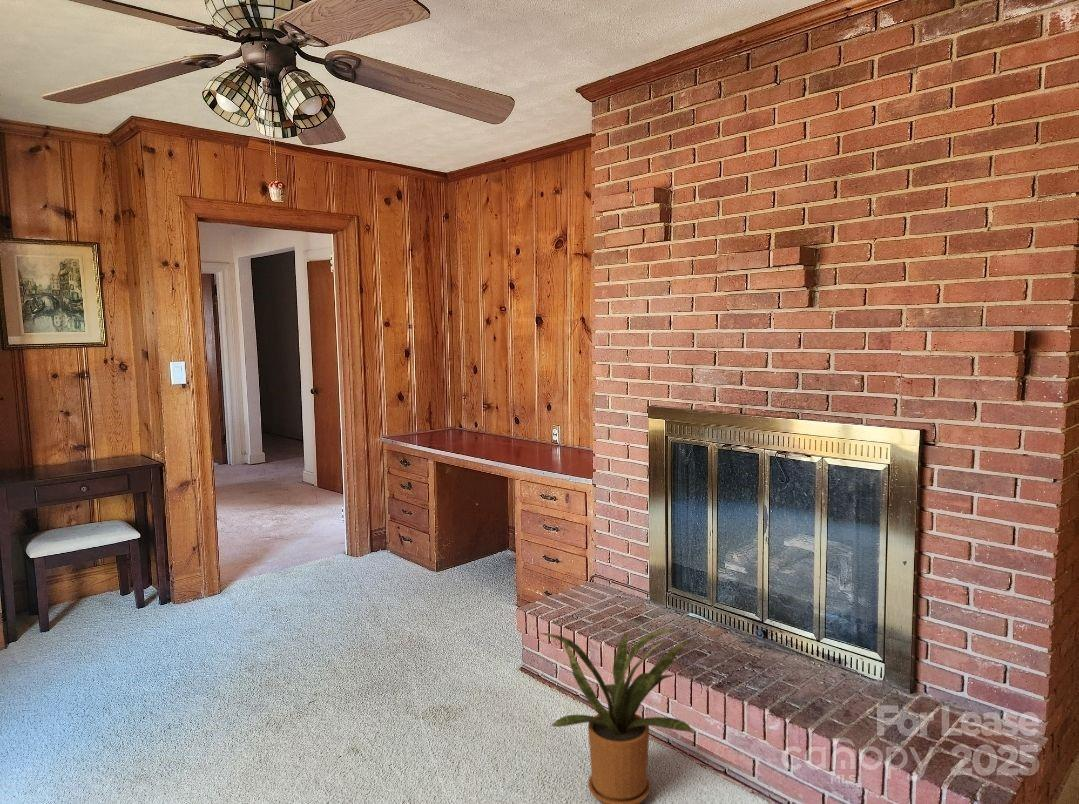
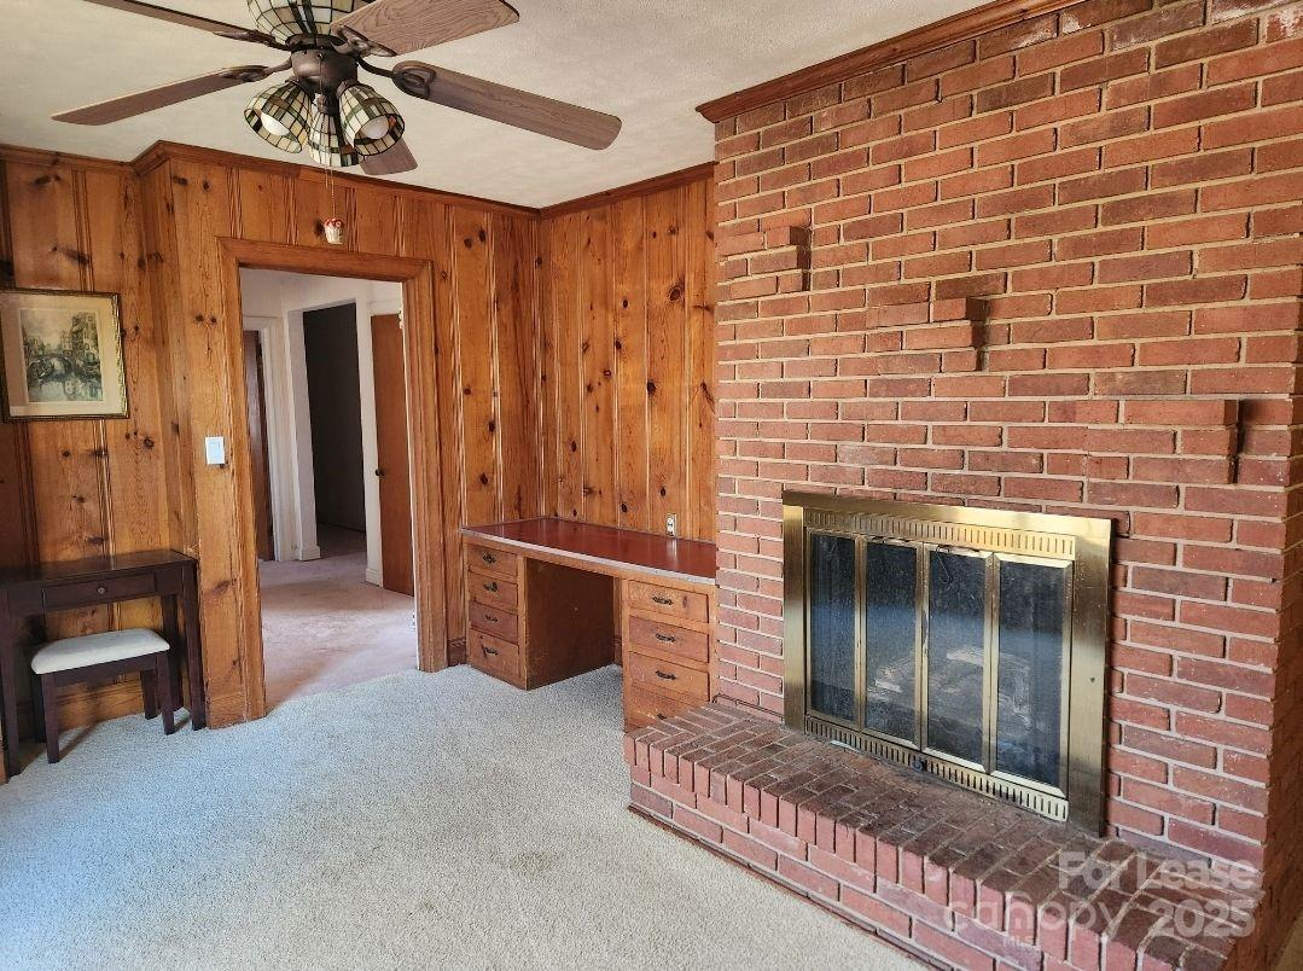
- house plant (621, 702)
